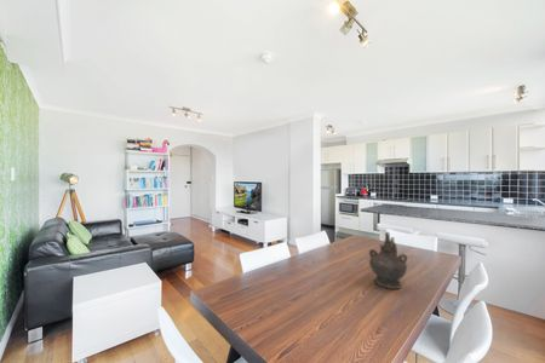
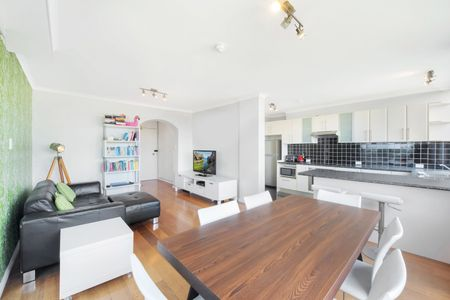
- ceremonial vessel (388, 257)
